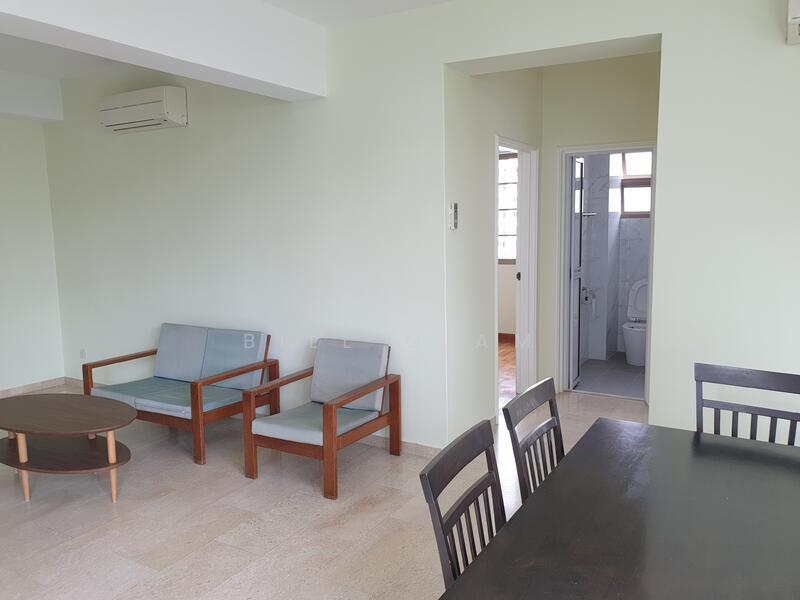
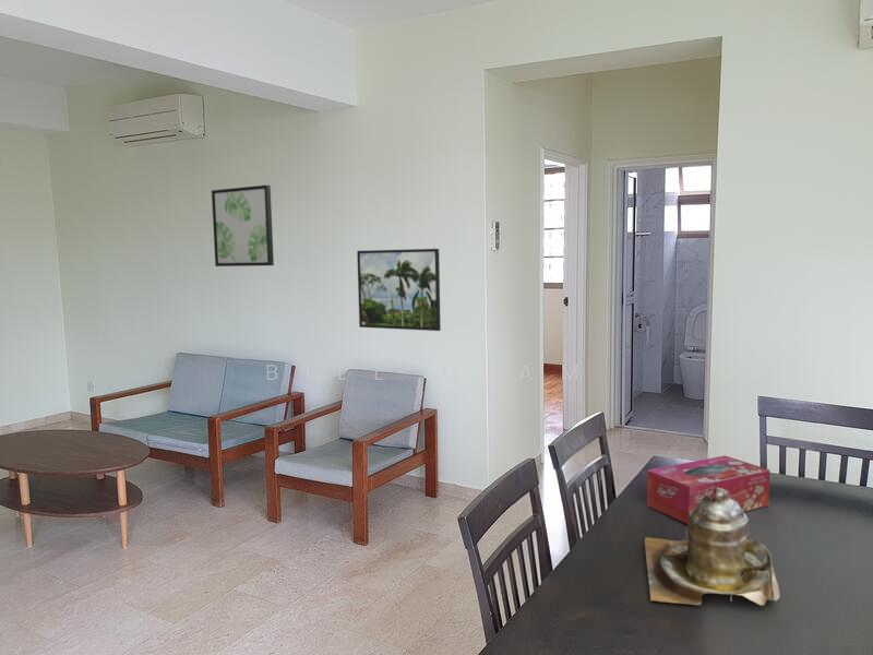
+ wall art (241, 227)
+ teapot (707, 532)
+ tissue box (707, 487)
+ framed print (397, 289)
